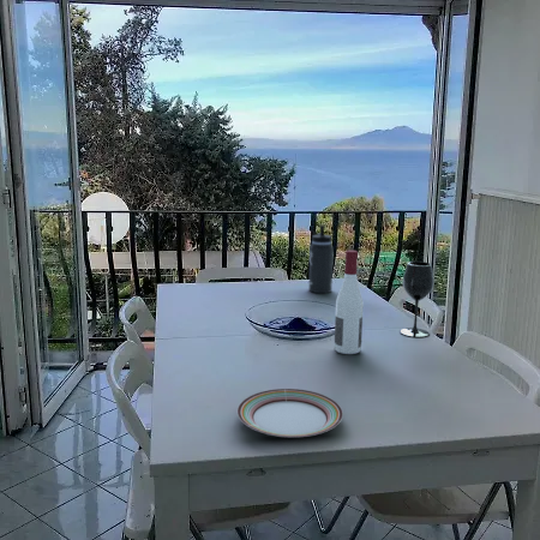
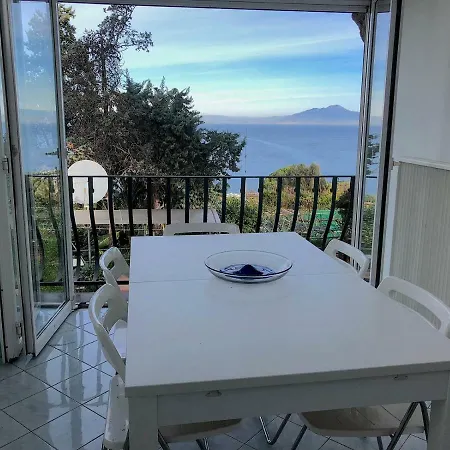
- thermos bottle (320, 257)
- alcohol (349, 301)
- wineglass (416, 298)
- plate (289, 414)
